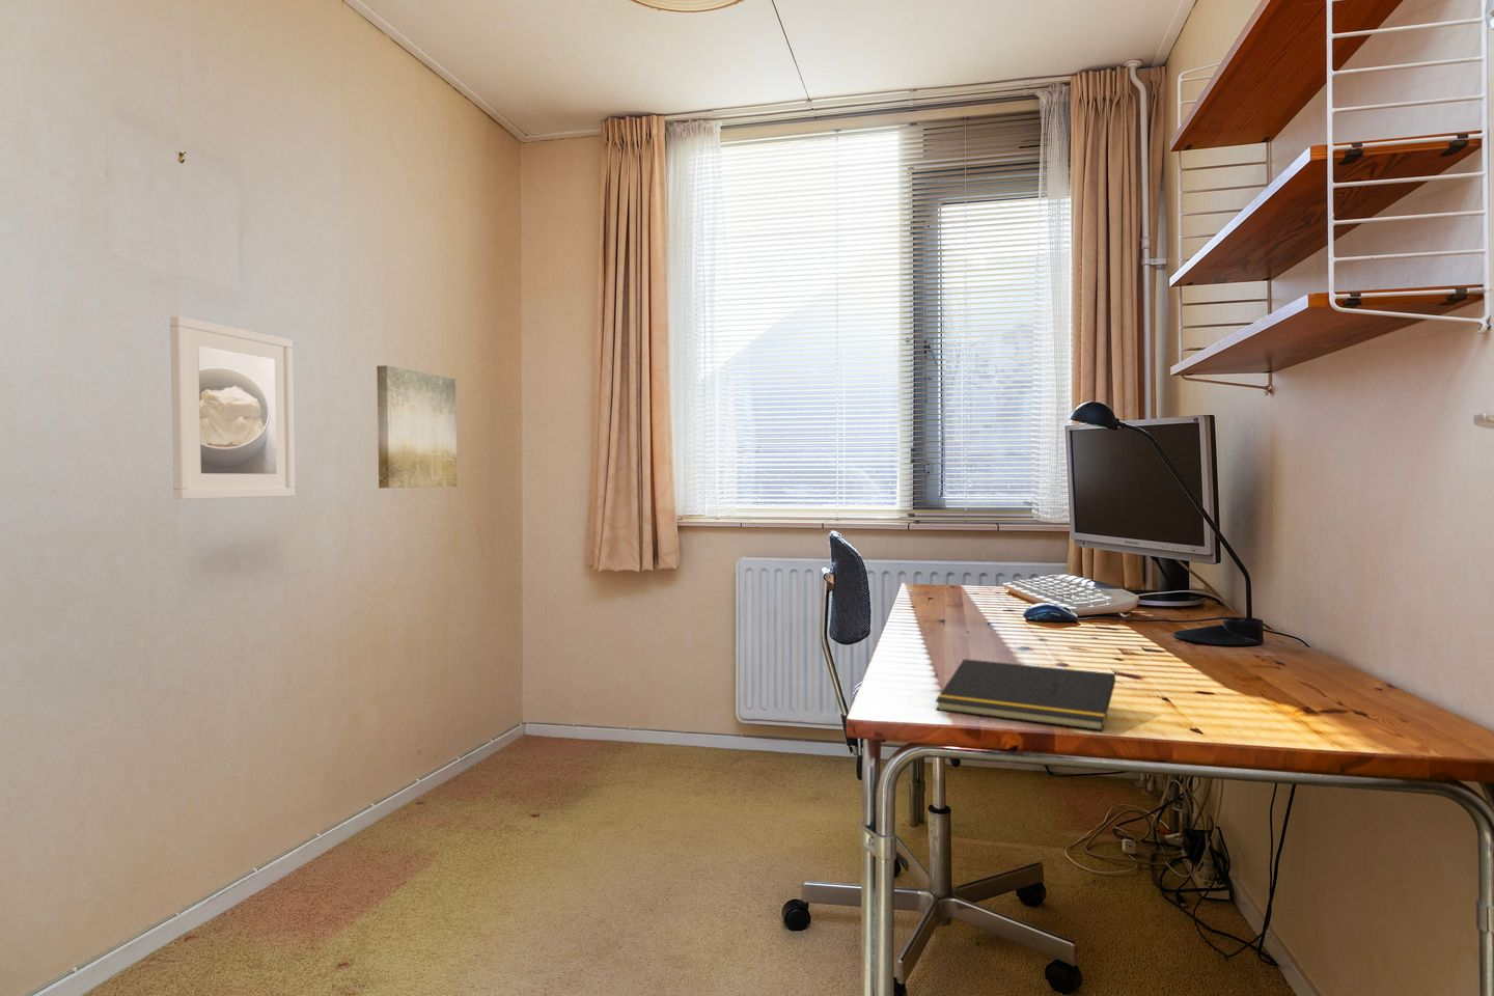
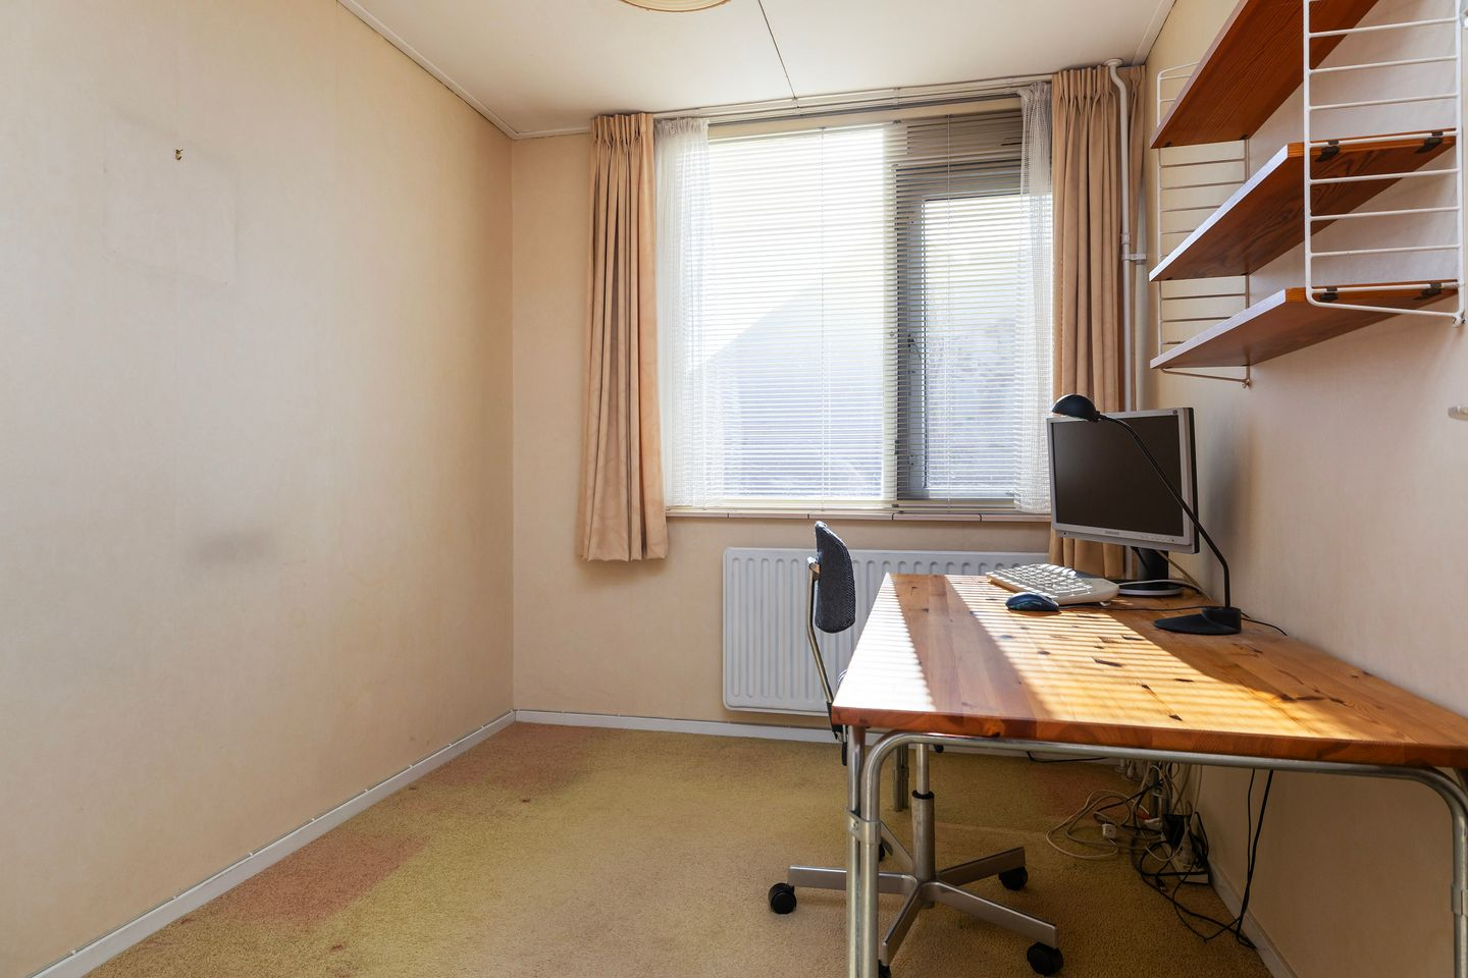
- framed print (238, 412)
- wall art (419, 429)
- notepad (1026, 691)
